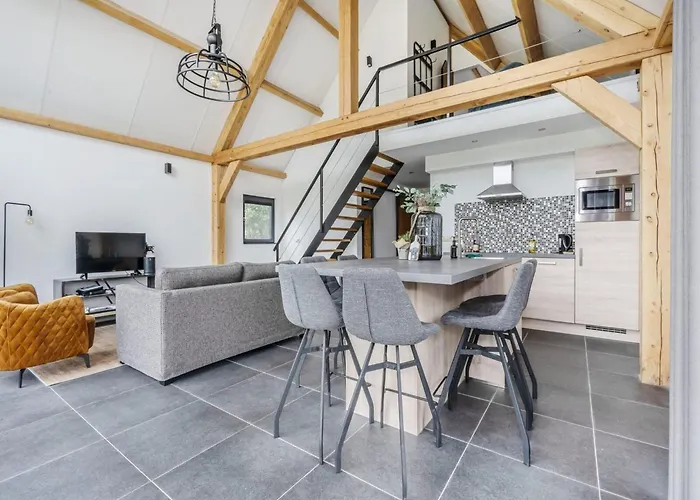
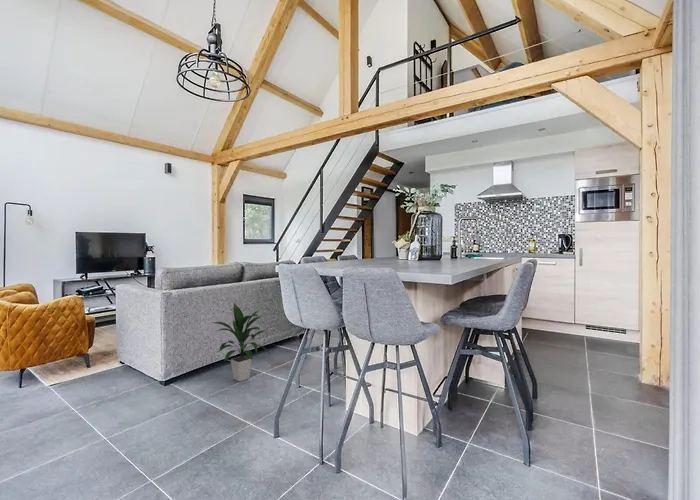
+ indoor plant (243, 341)
